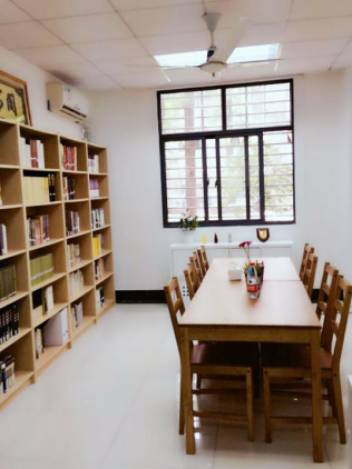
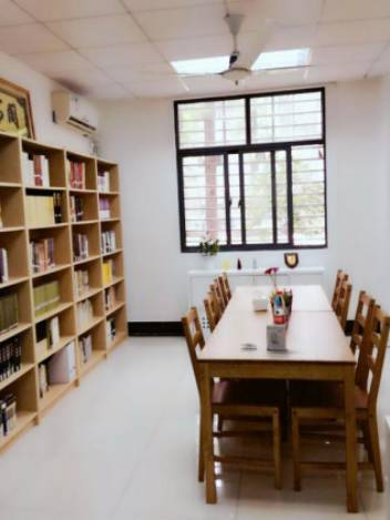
+ snack box (266, 336)
